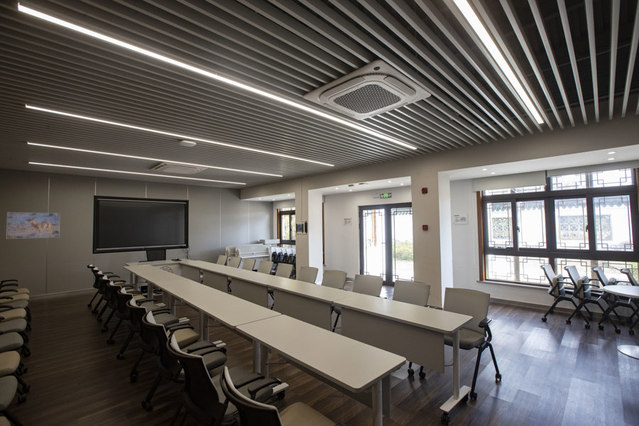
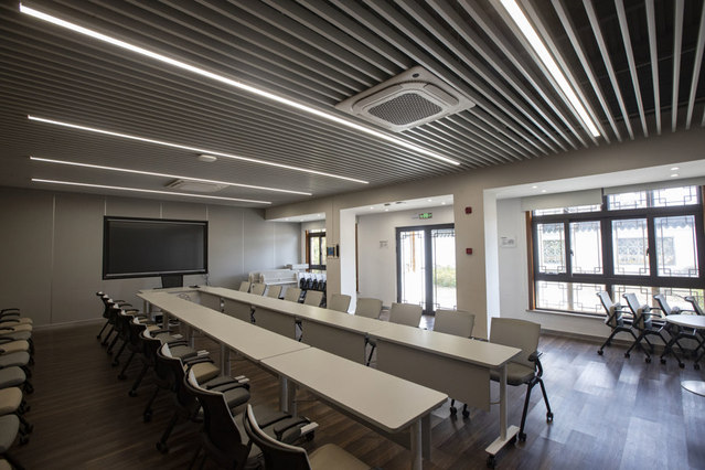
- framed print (34, 225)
